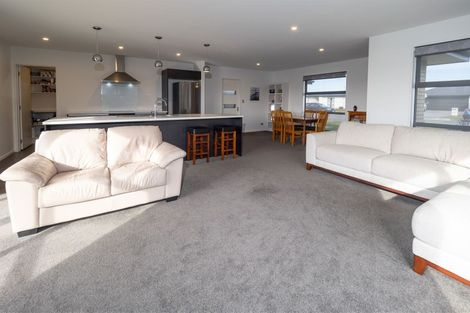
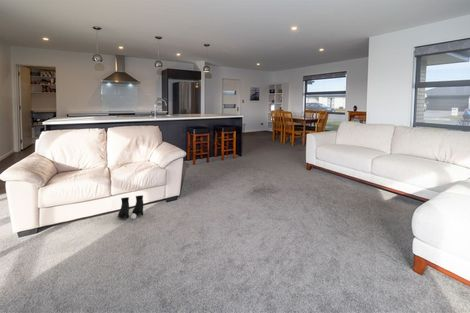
+ boots (128, 205)
